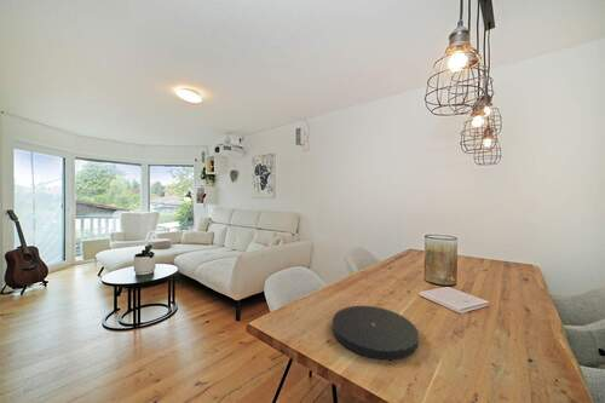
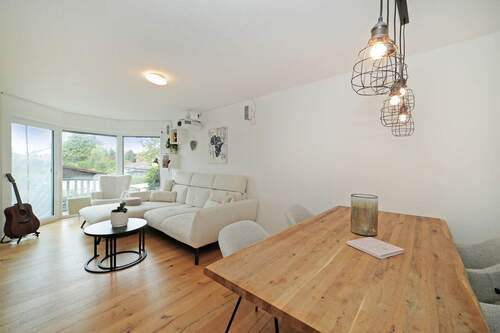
- plate (373, 328)
